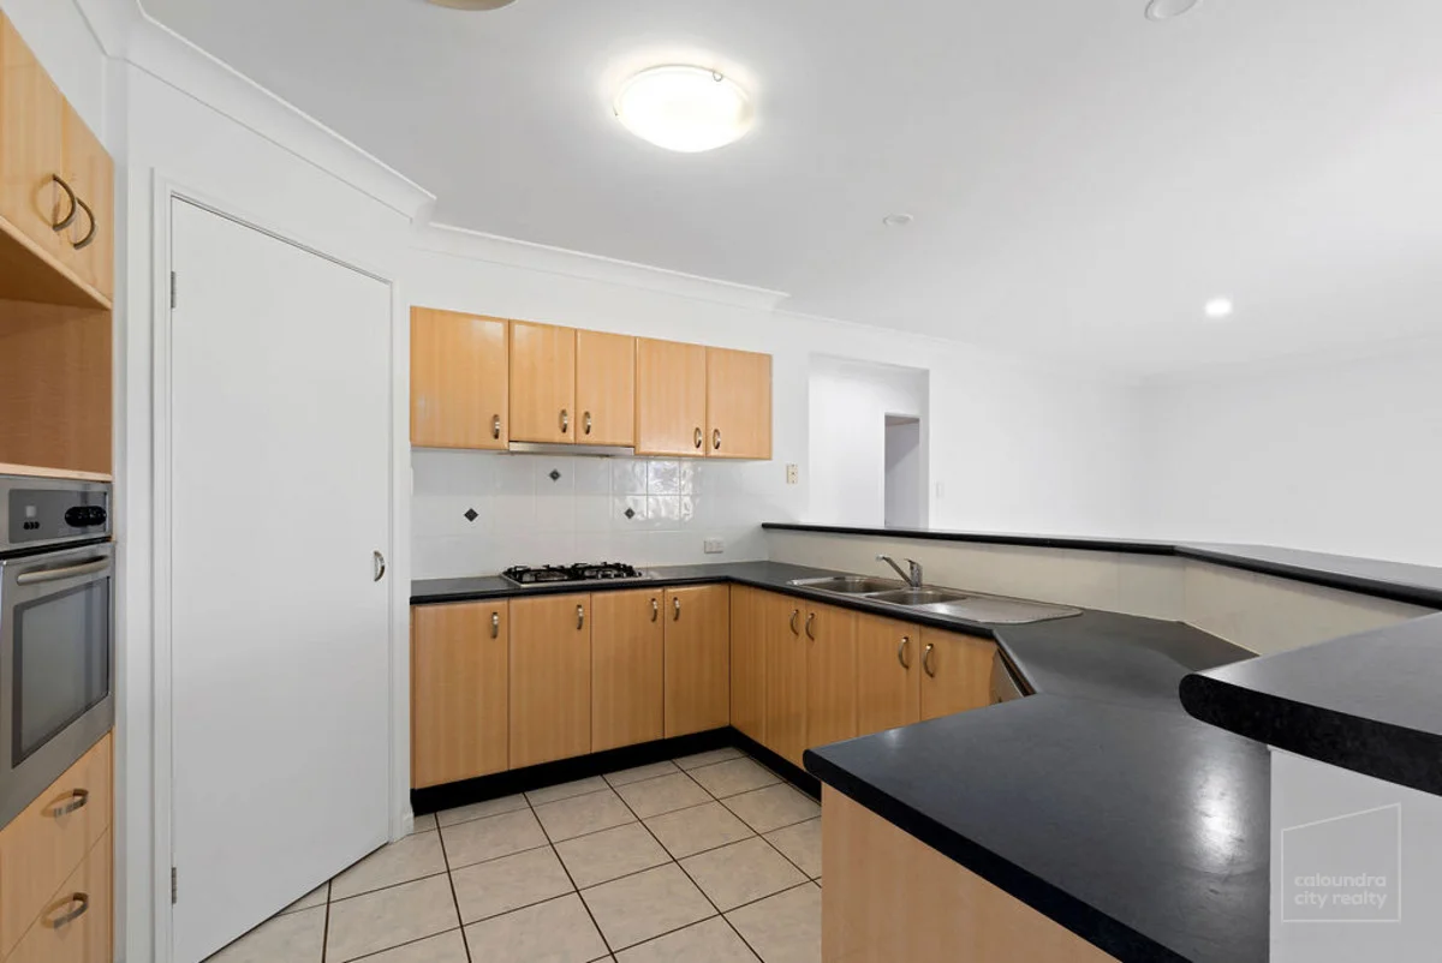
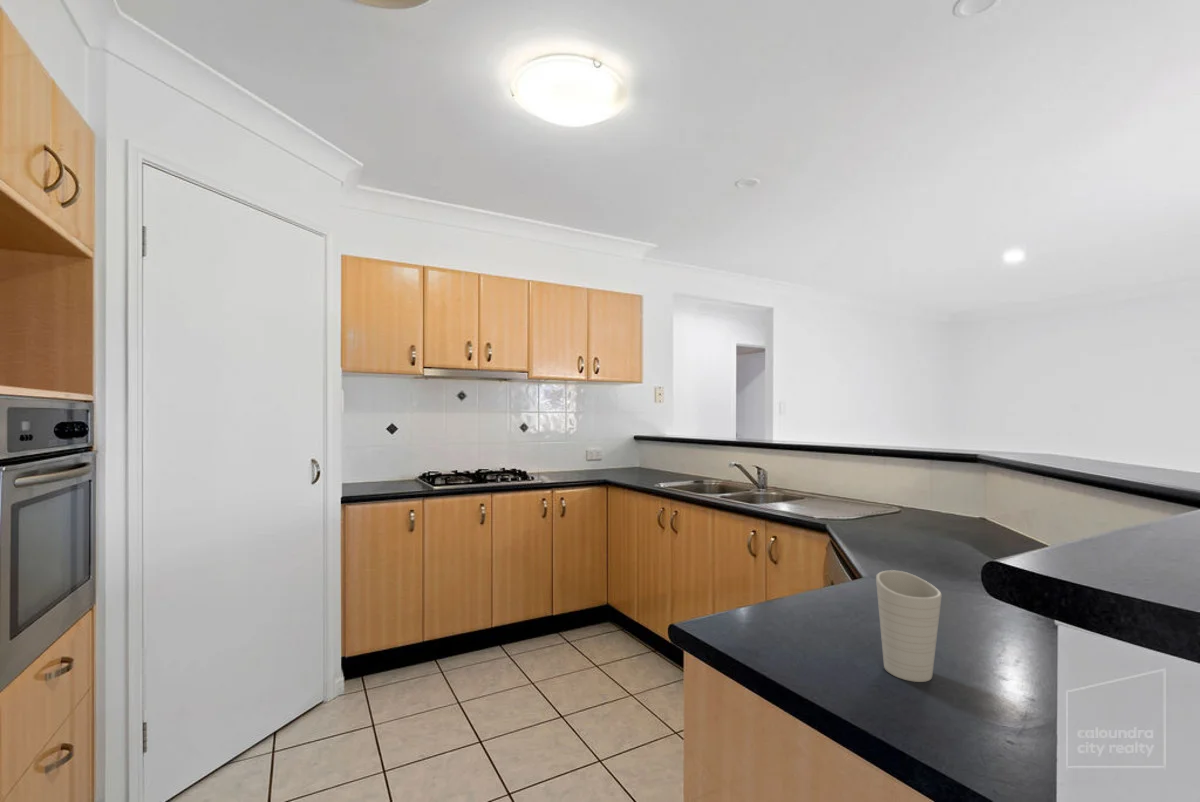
+ cup (907, 625)
